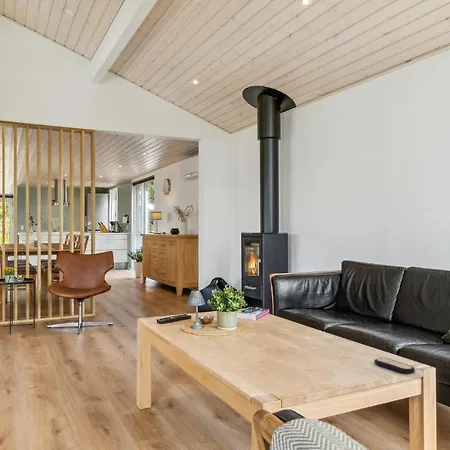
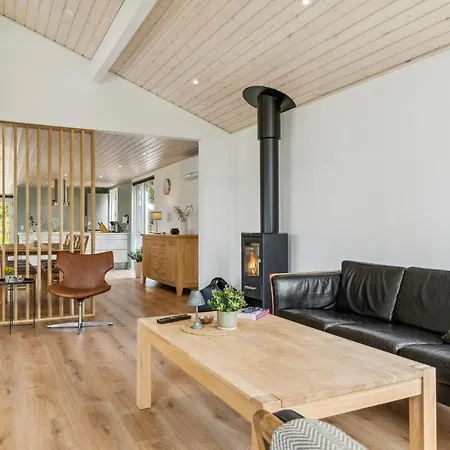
- remote control (394, 365)
